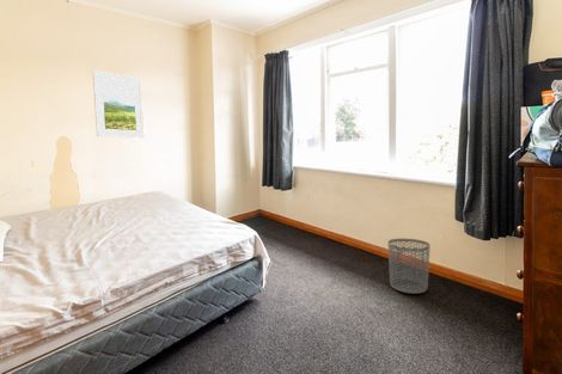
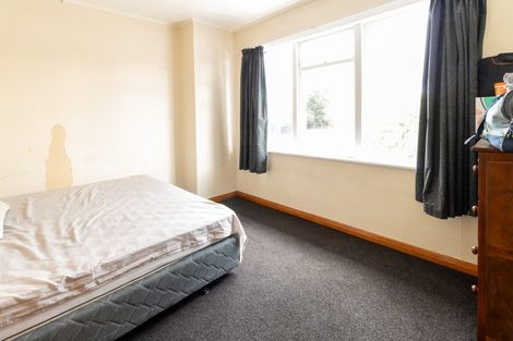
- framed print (120, 105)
- waste bin (408, 264)
